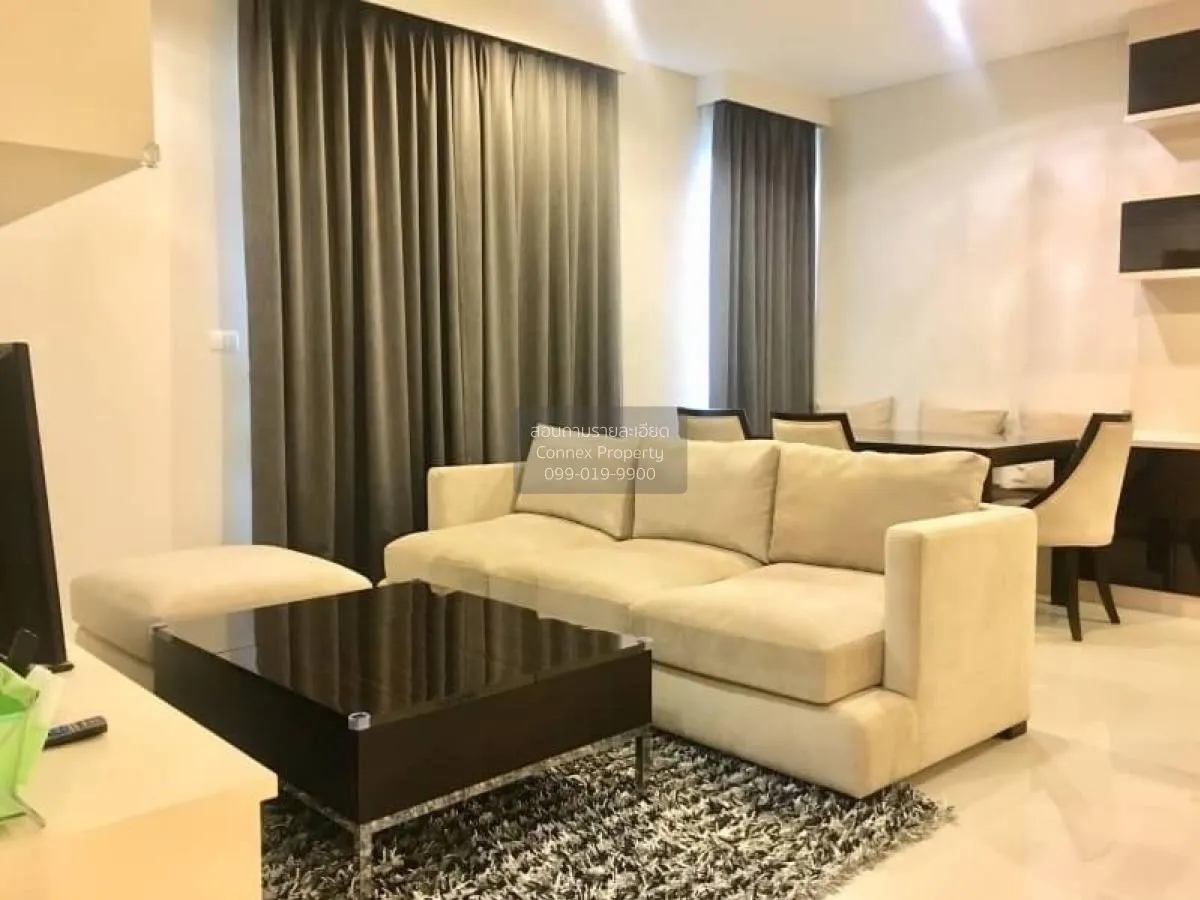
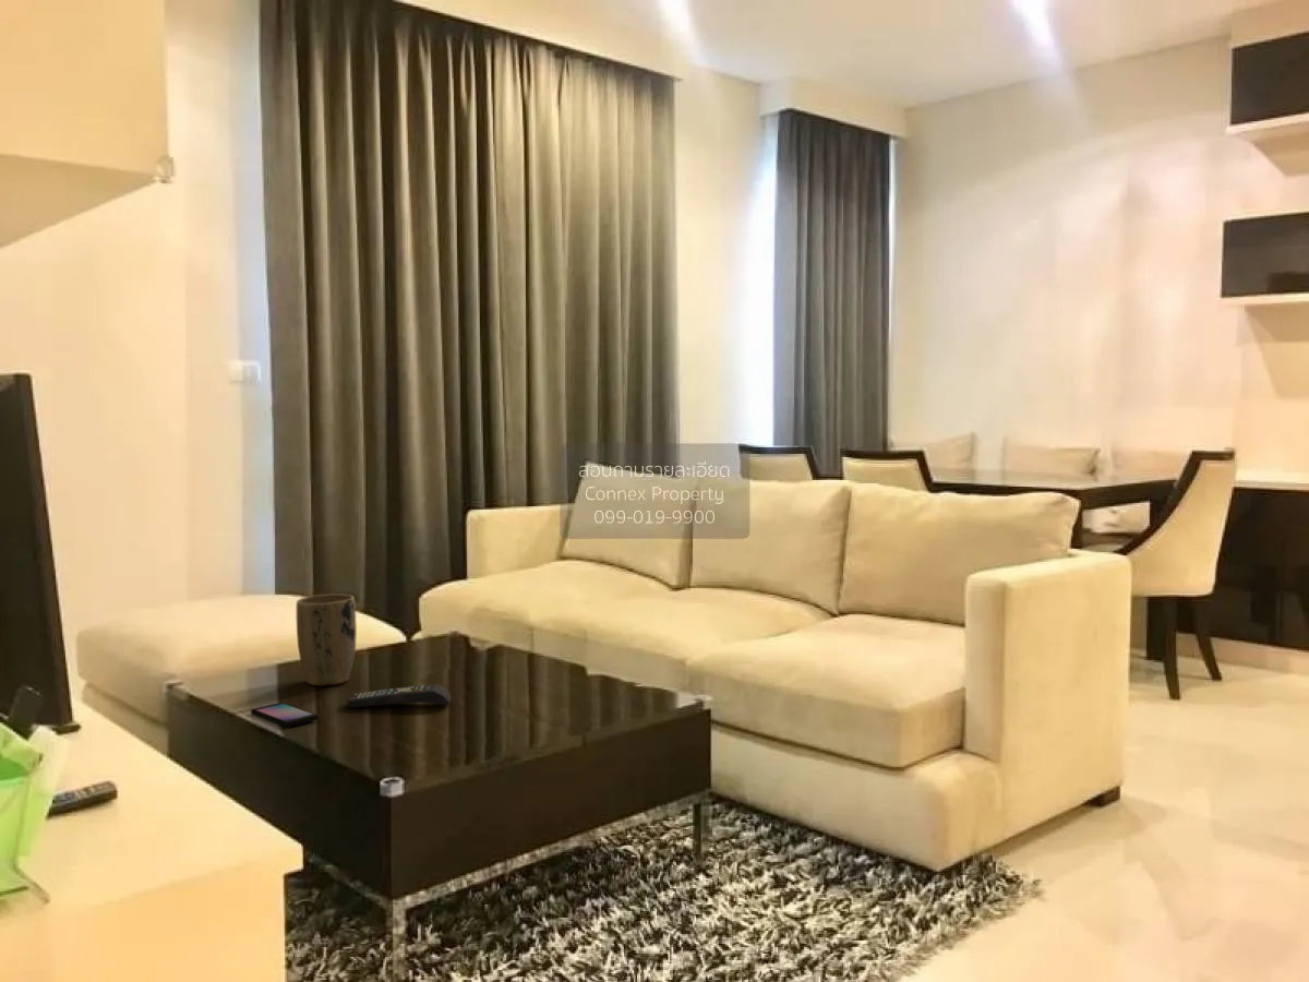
+ plant pot (326, 639)
+ smartphone (284, 714)
+ remote control (399, 696)
